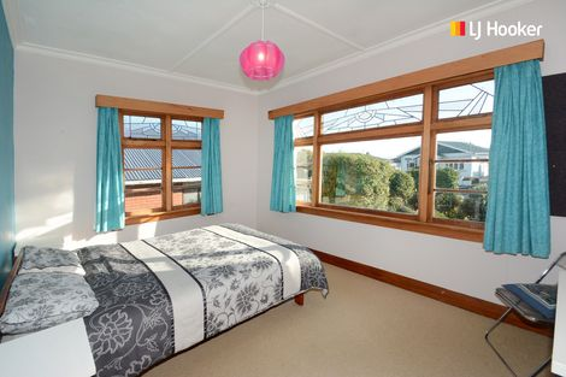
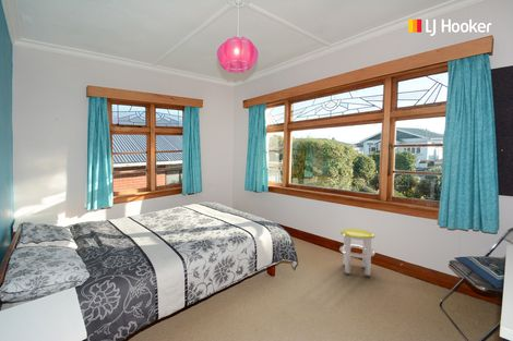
+ stool (357, 247)
